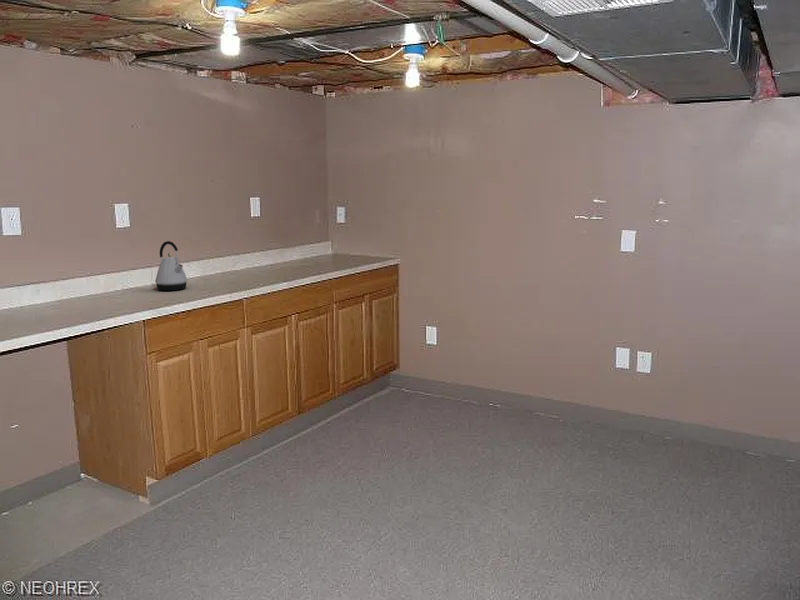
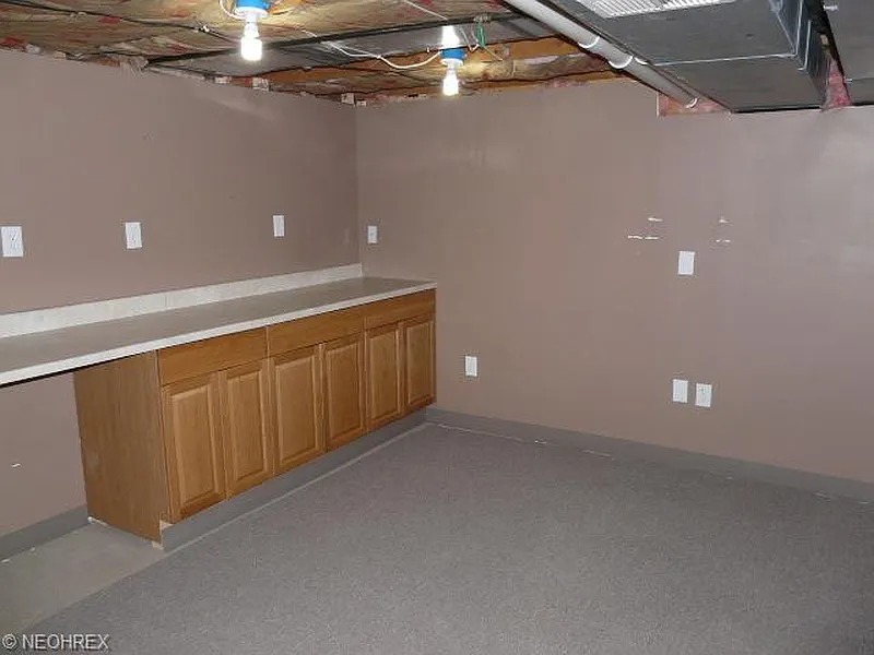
- kettle (170, 265)
